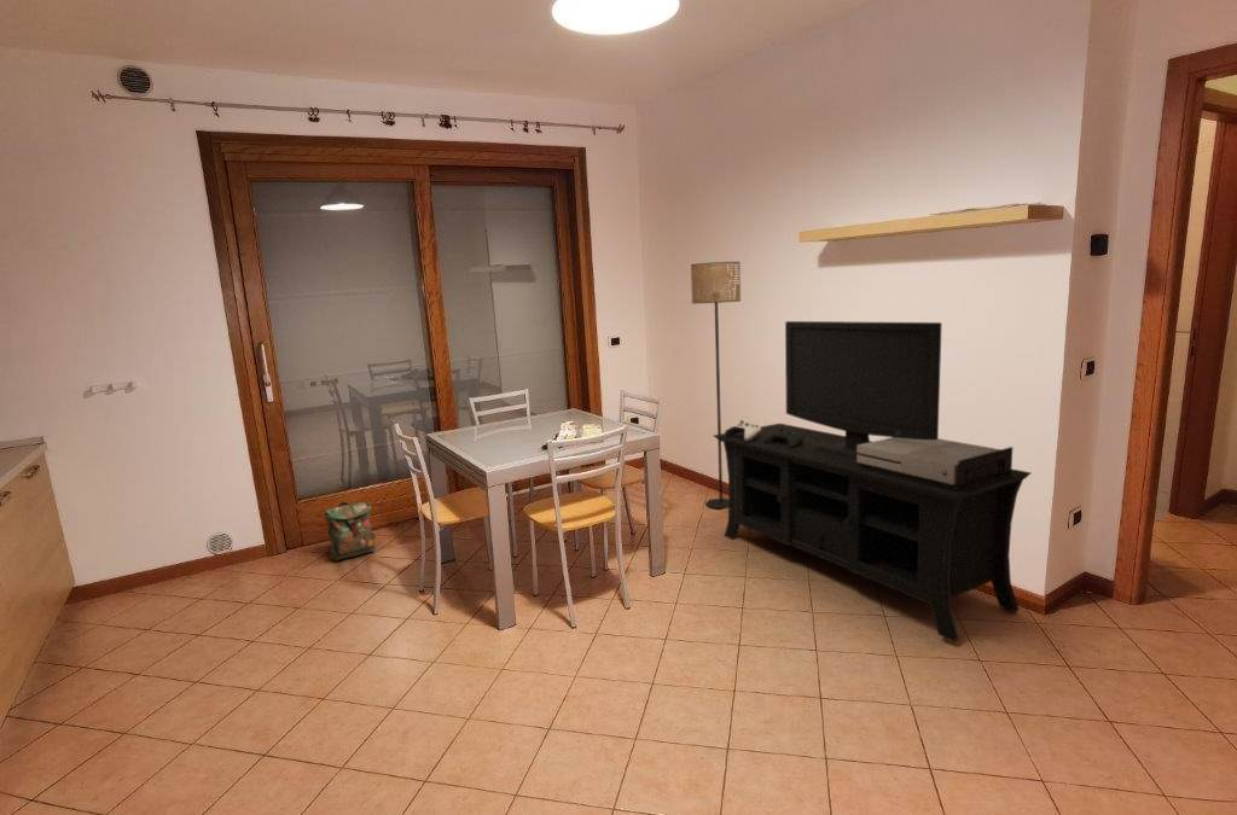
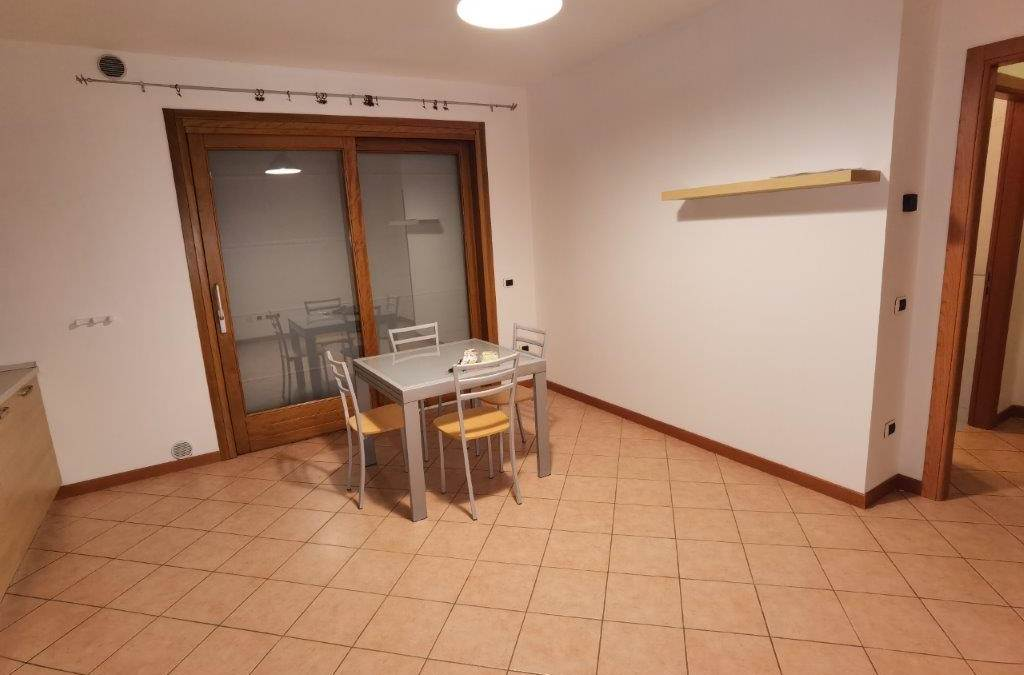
- media console (847, 449)
- backpack (349, 526)
- floor lamp (718, 386)
